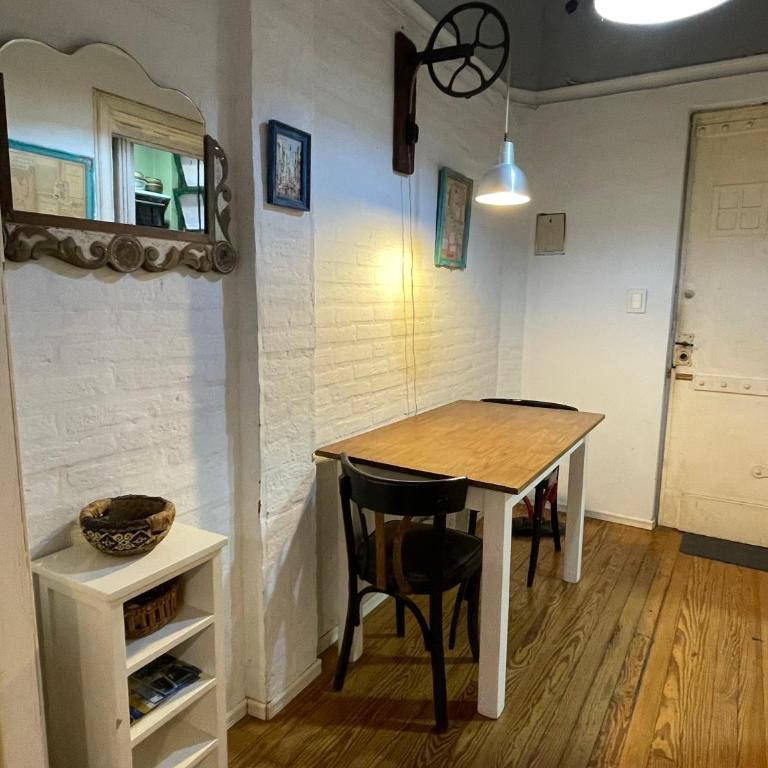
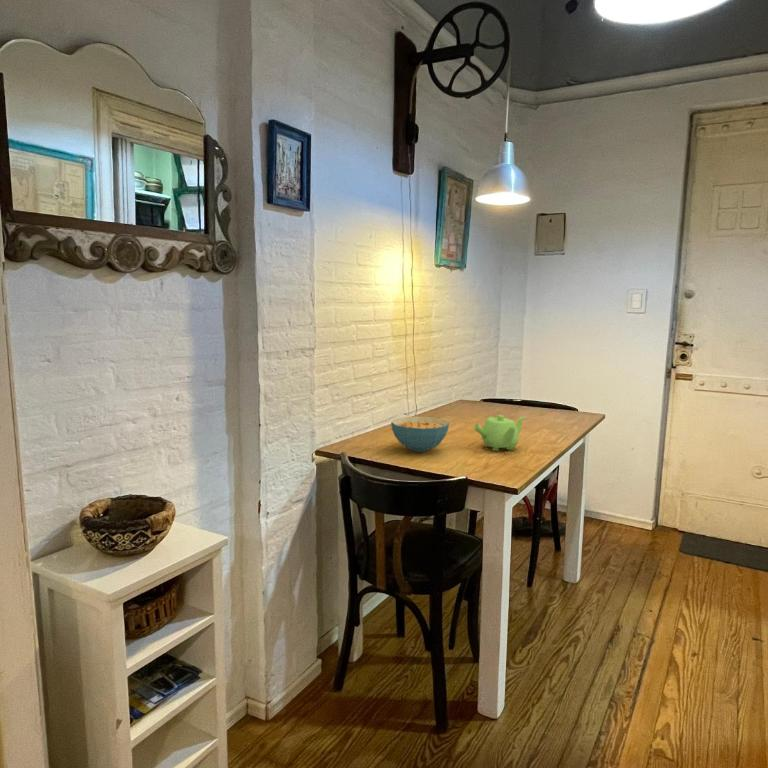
+ cereal bowl (419, 436)
+ teapot (500, 431)
